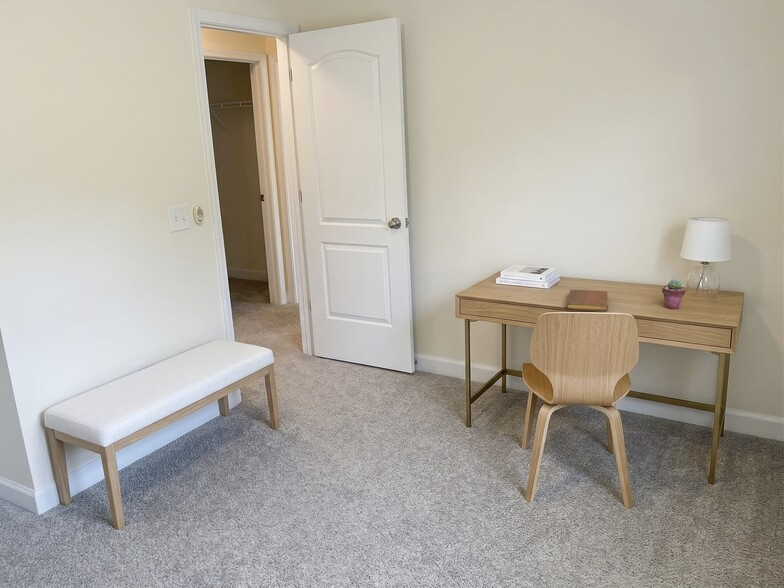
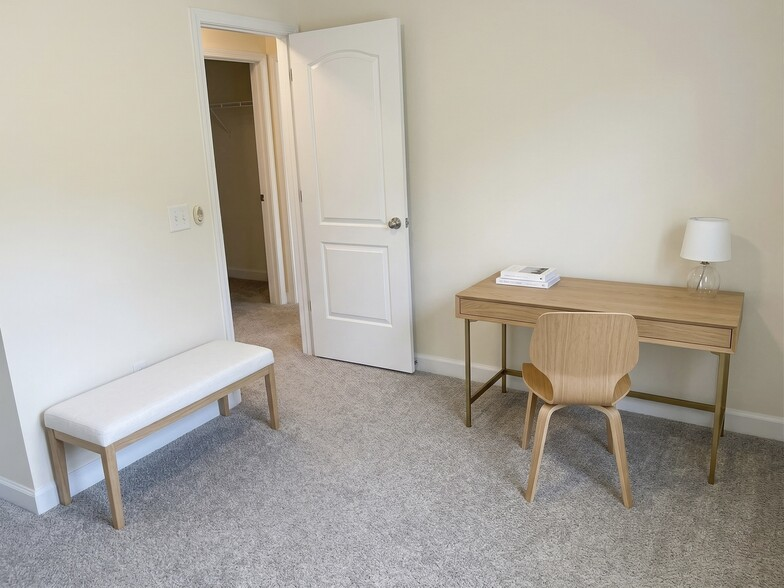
- potted succulent (673, 293)
- notebook (587, 299)
